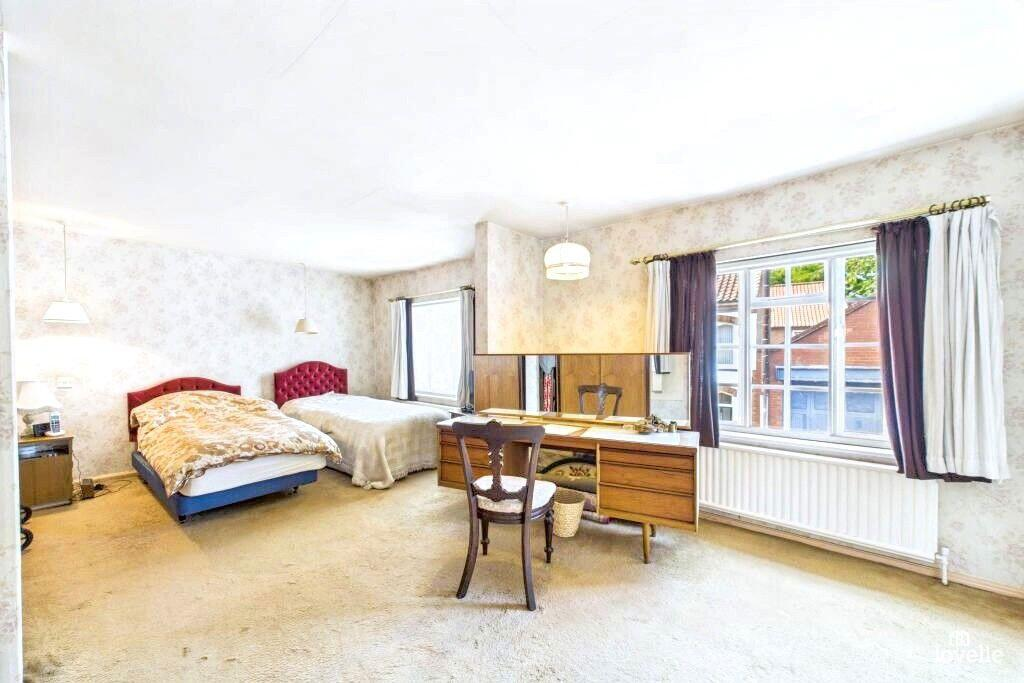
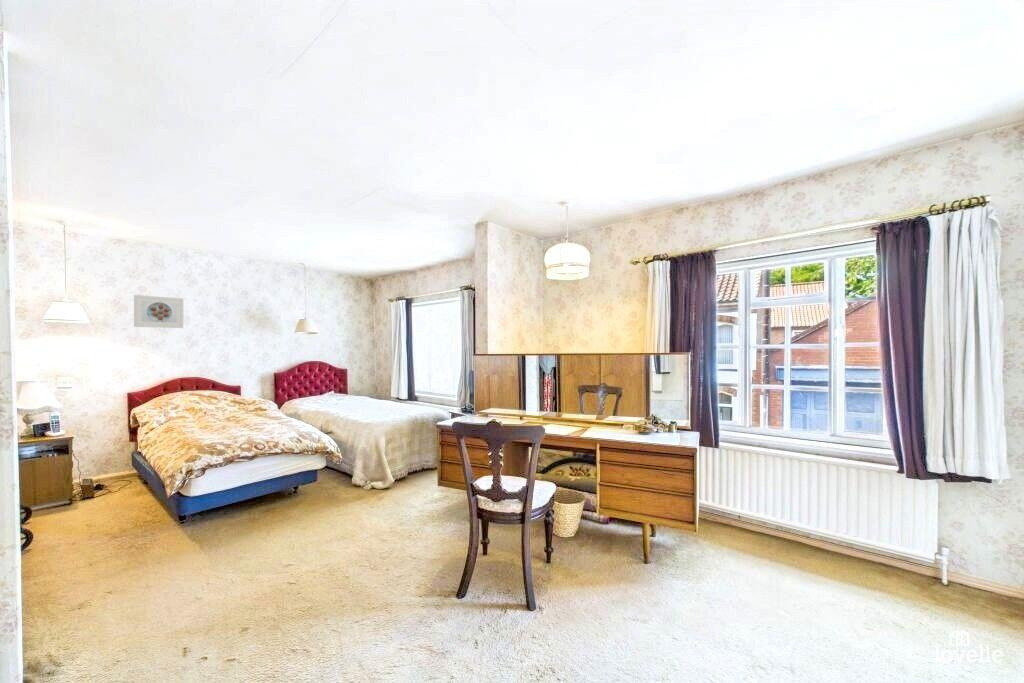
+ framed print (159, 312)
